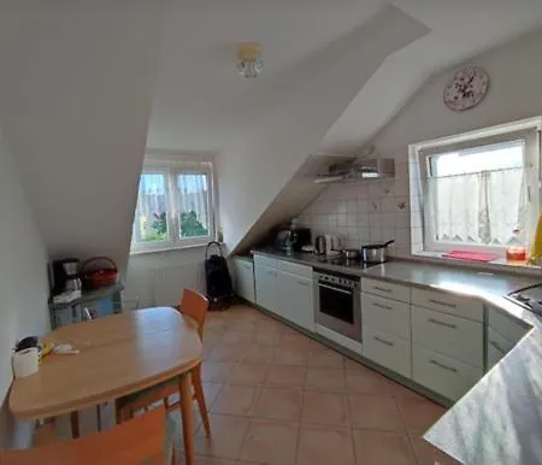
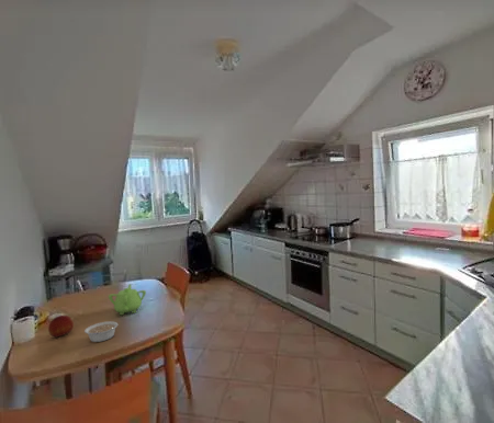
+ teapot (127, 298)
+ fruit (60, 324)
+ legume (102, 331)
